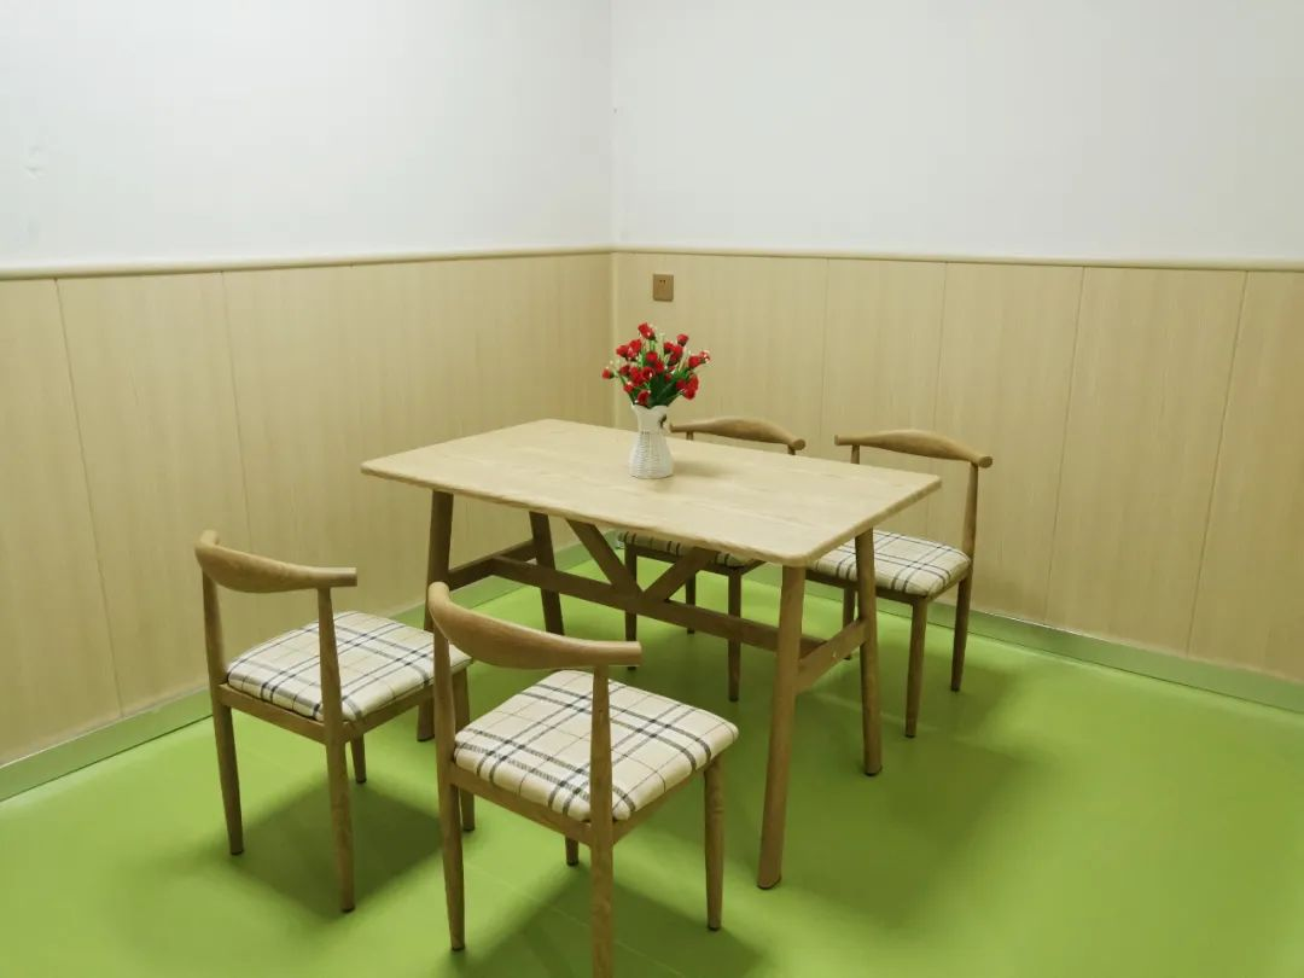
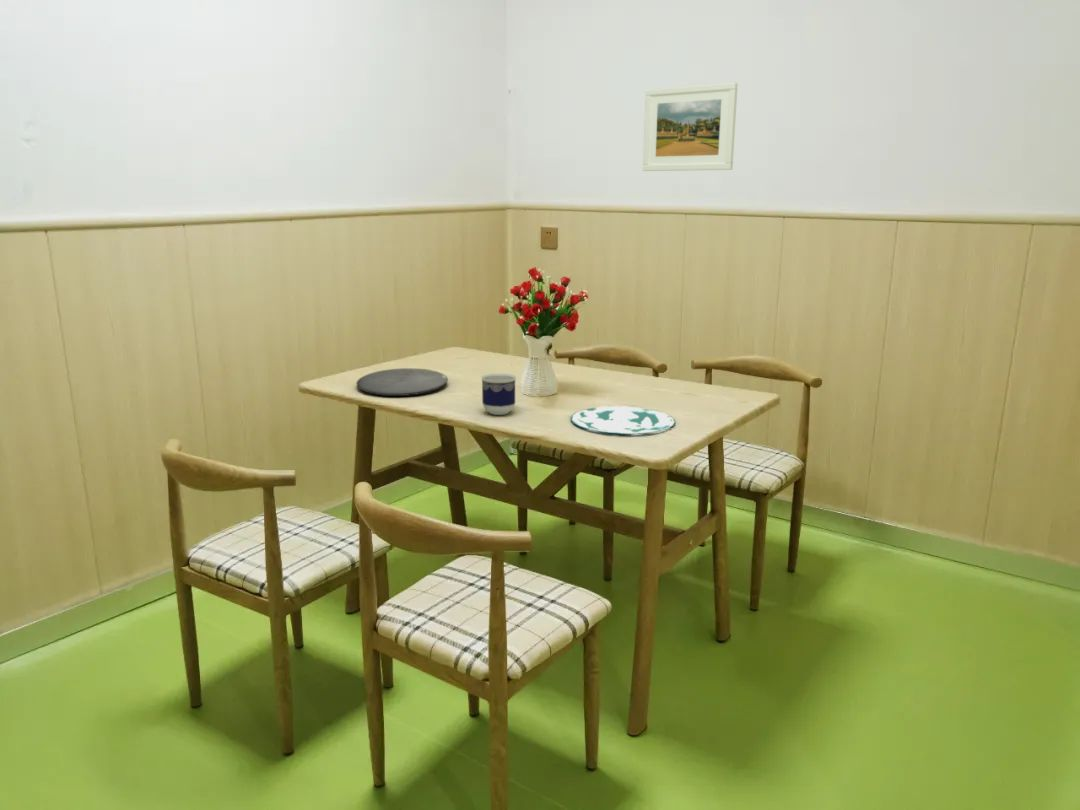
+ plate (402, 381)
+ cup (501, 393)
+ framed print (688, 128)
+ plate (622, 414)
